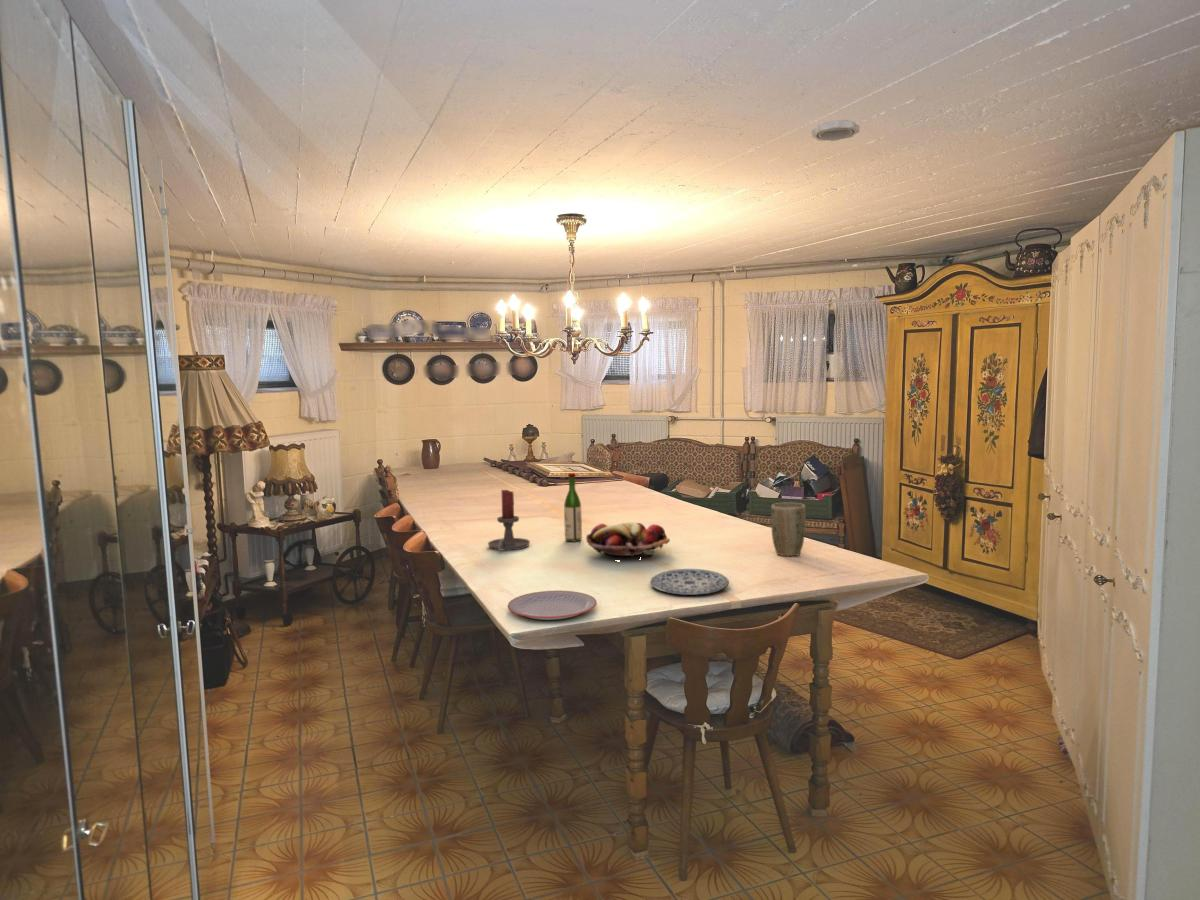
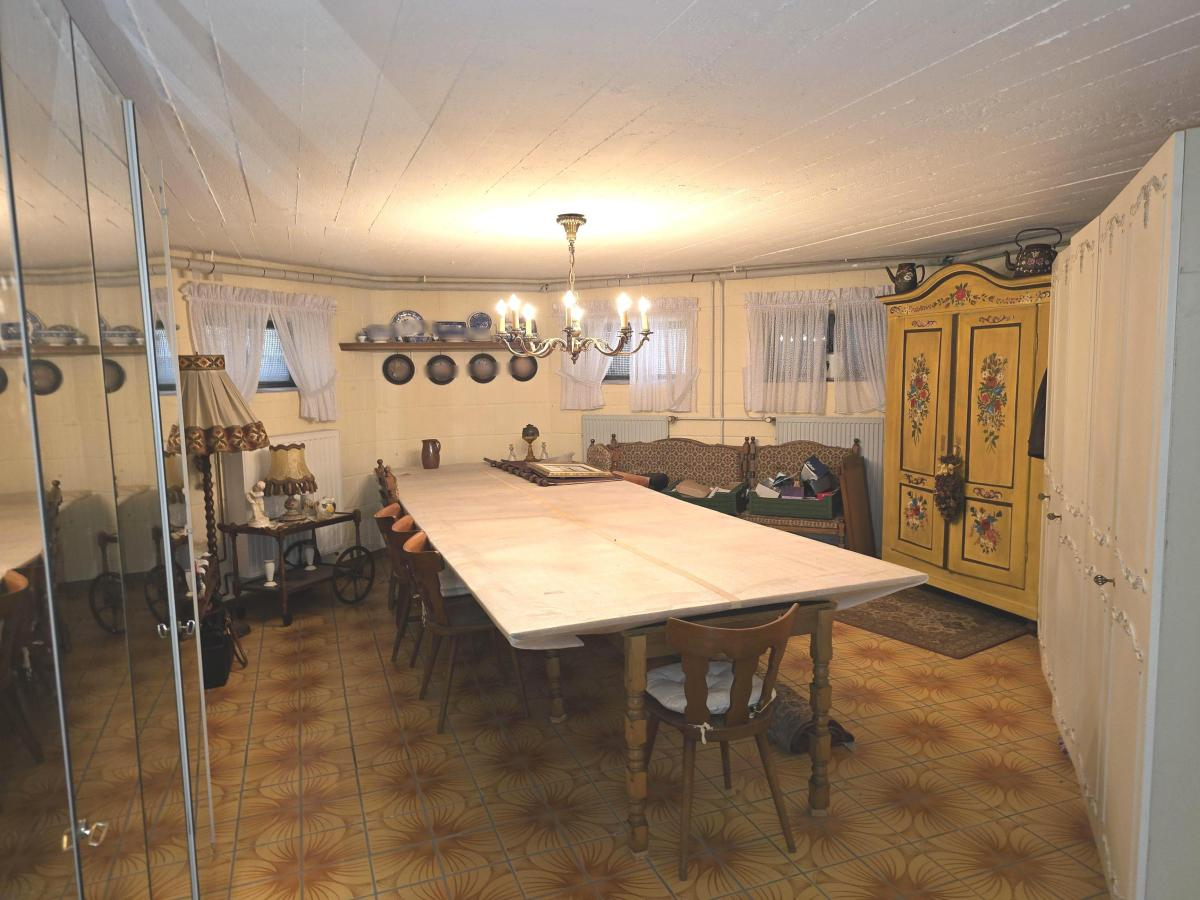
- wine bottle (572, 506)
- smoke detector (835, 127)
- fruit basket (628, 538)
- candle holder (506, 519)
- plate (552, 606)
- plant pot (788, 529)
- plate (689, 582)
